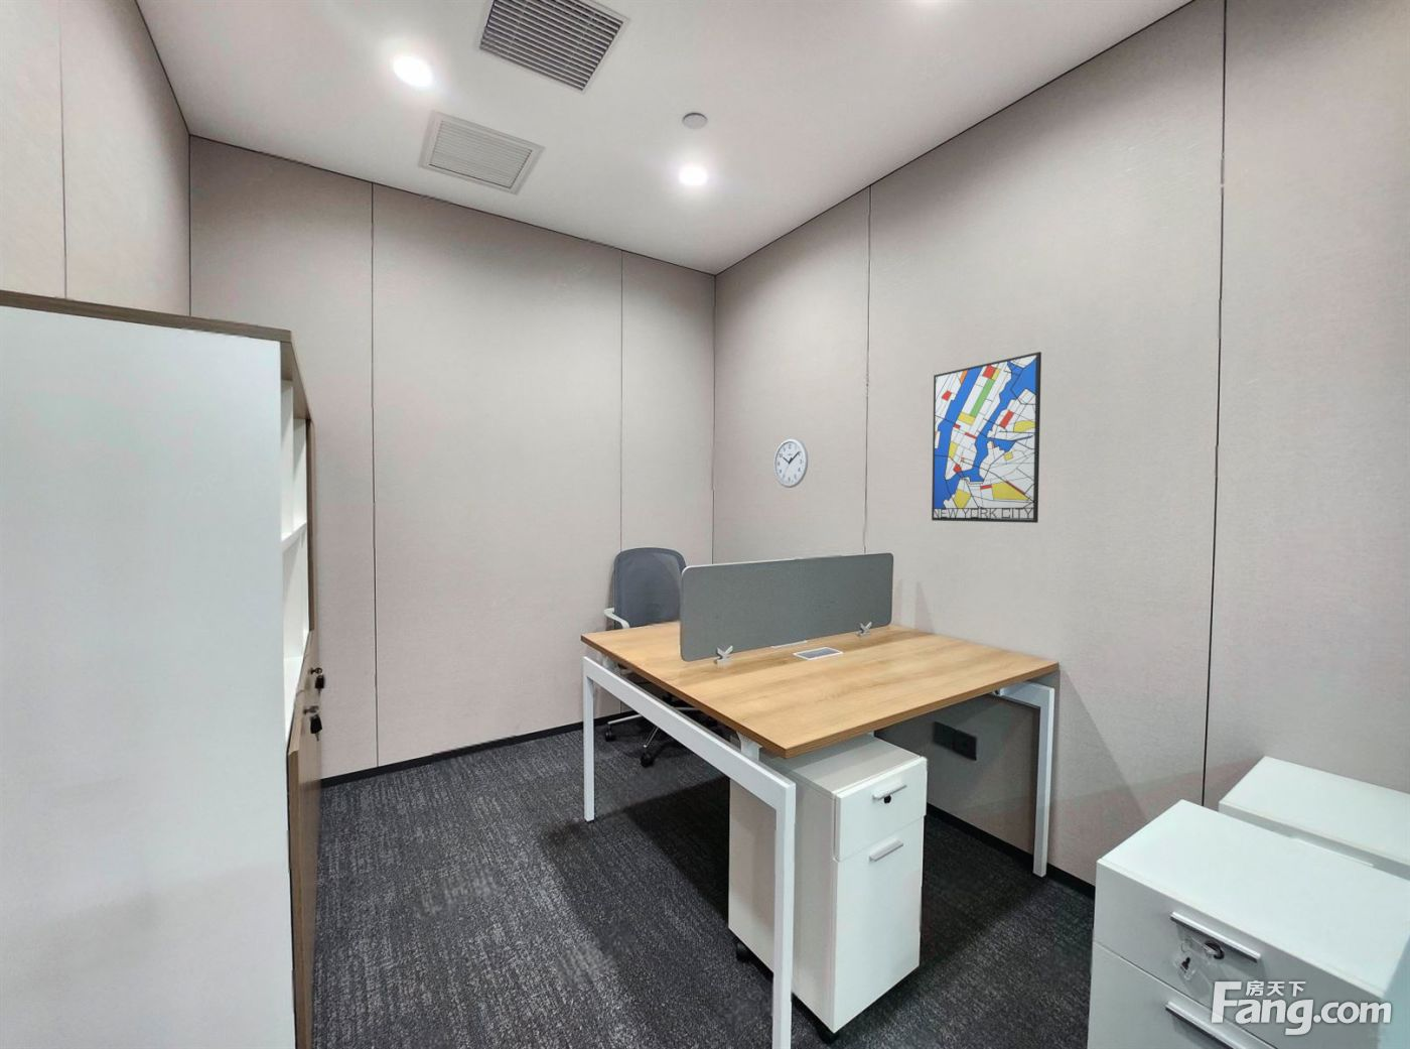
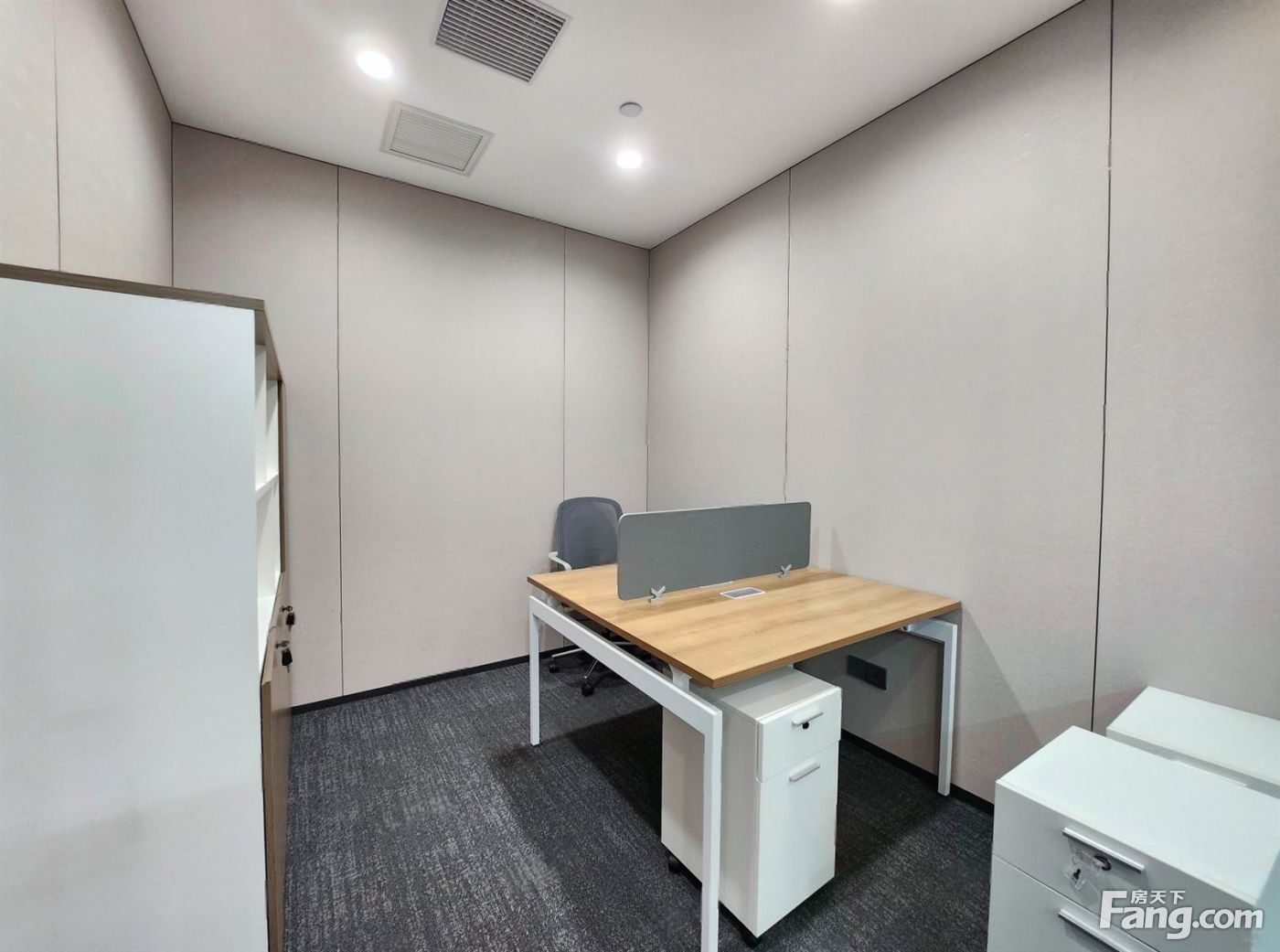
- wall art (981, 443)
- wall clock (789, 463)
